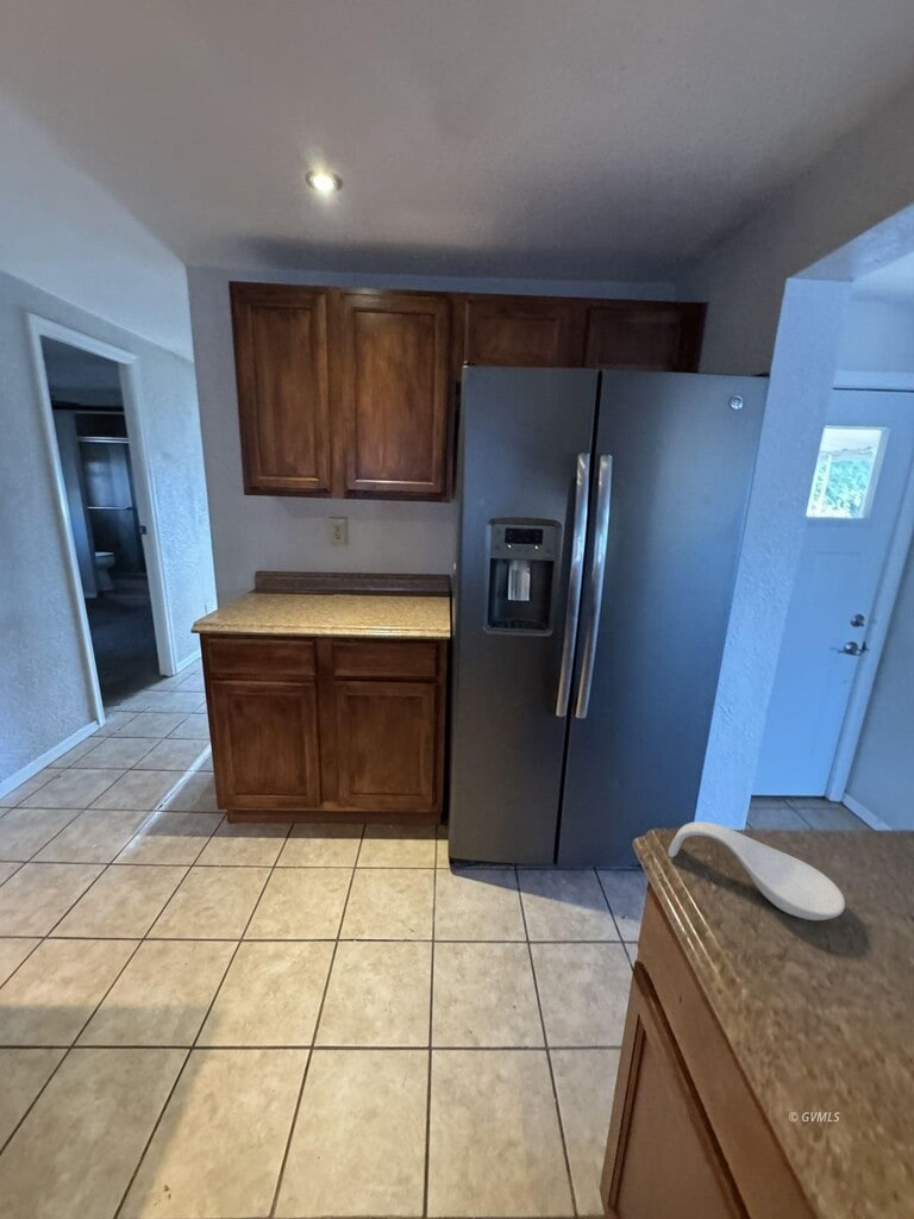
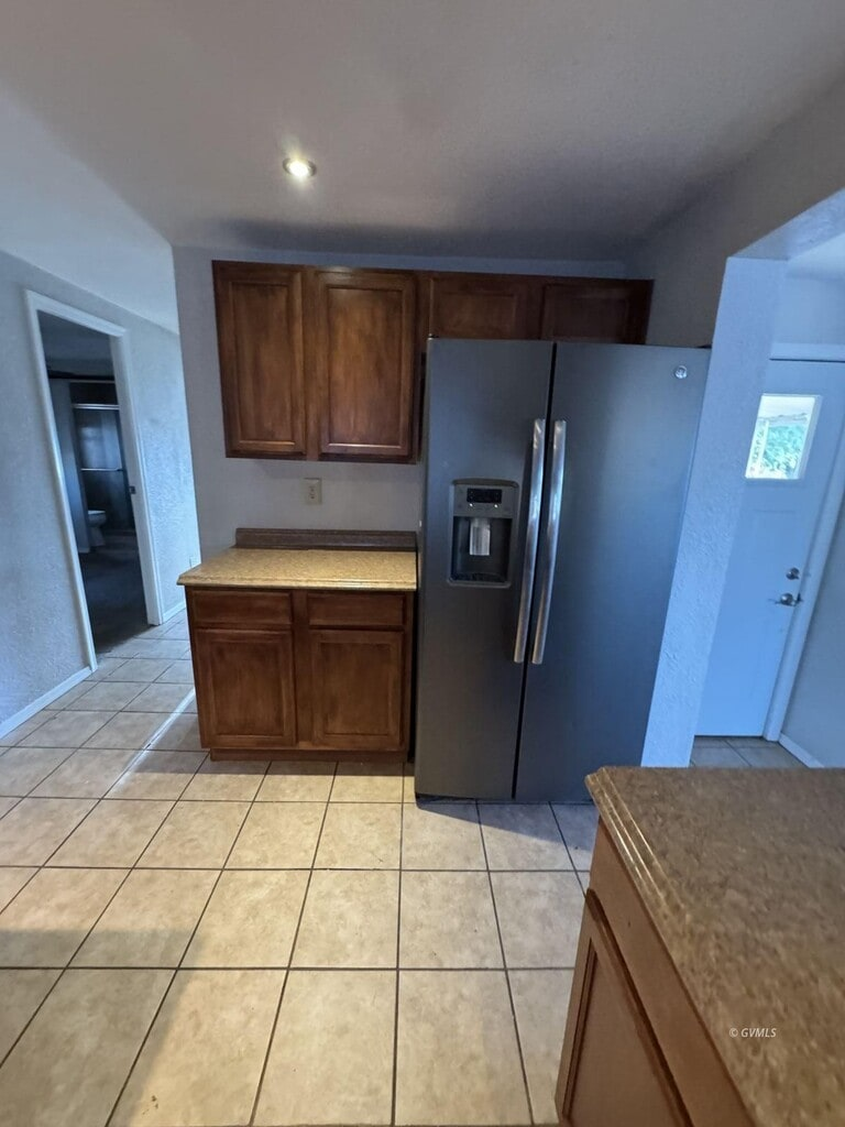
- spoon rest (751, 864)
